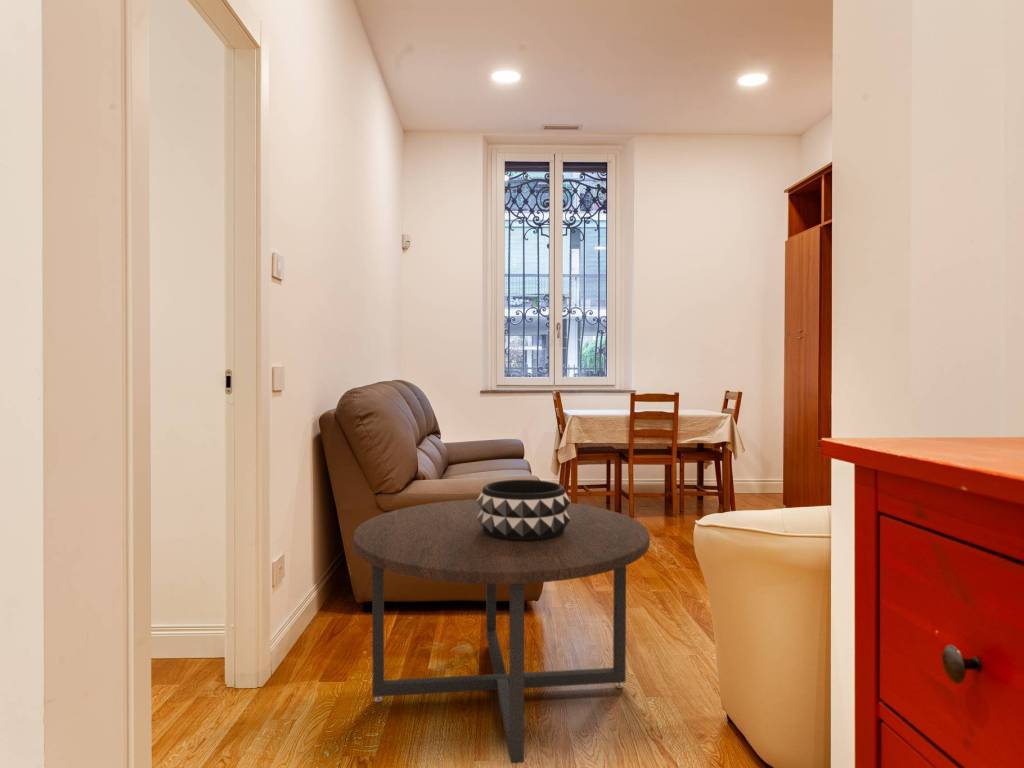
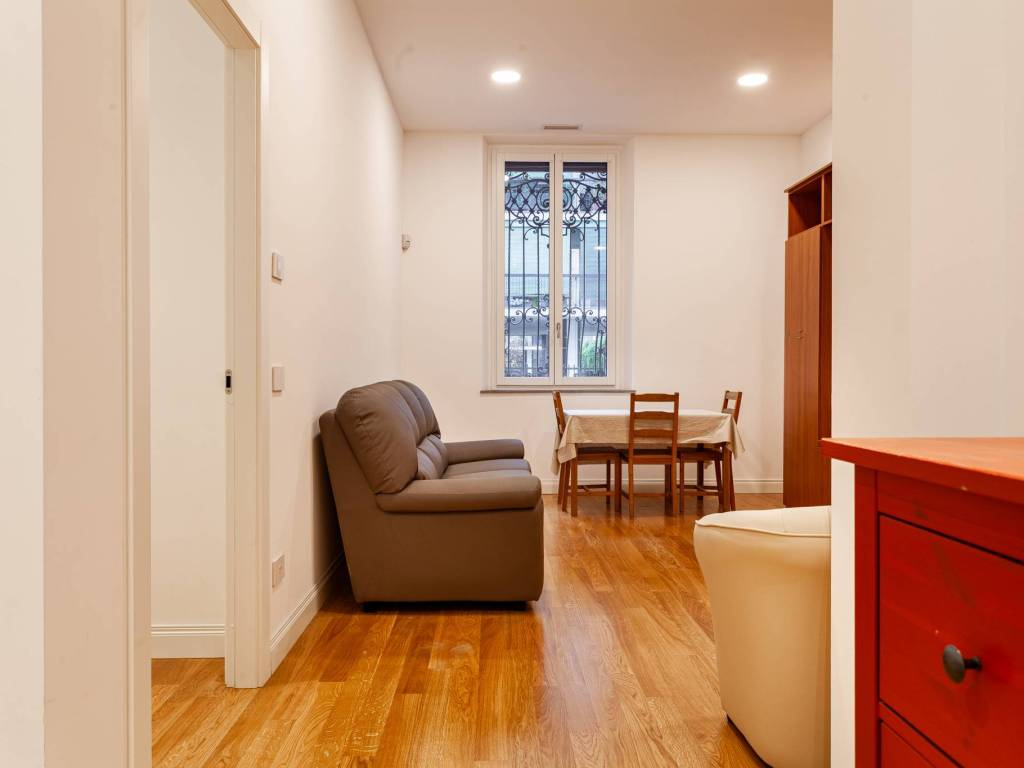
- coffee table (495, 610)
- decorative bowl (523, 508)
